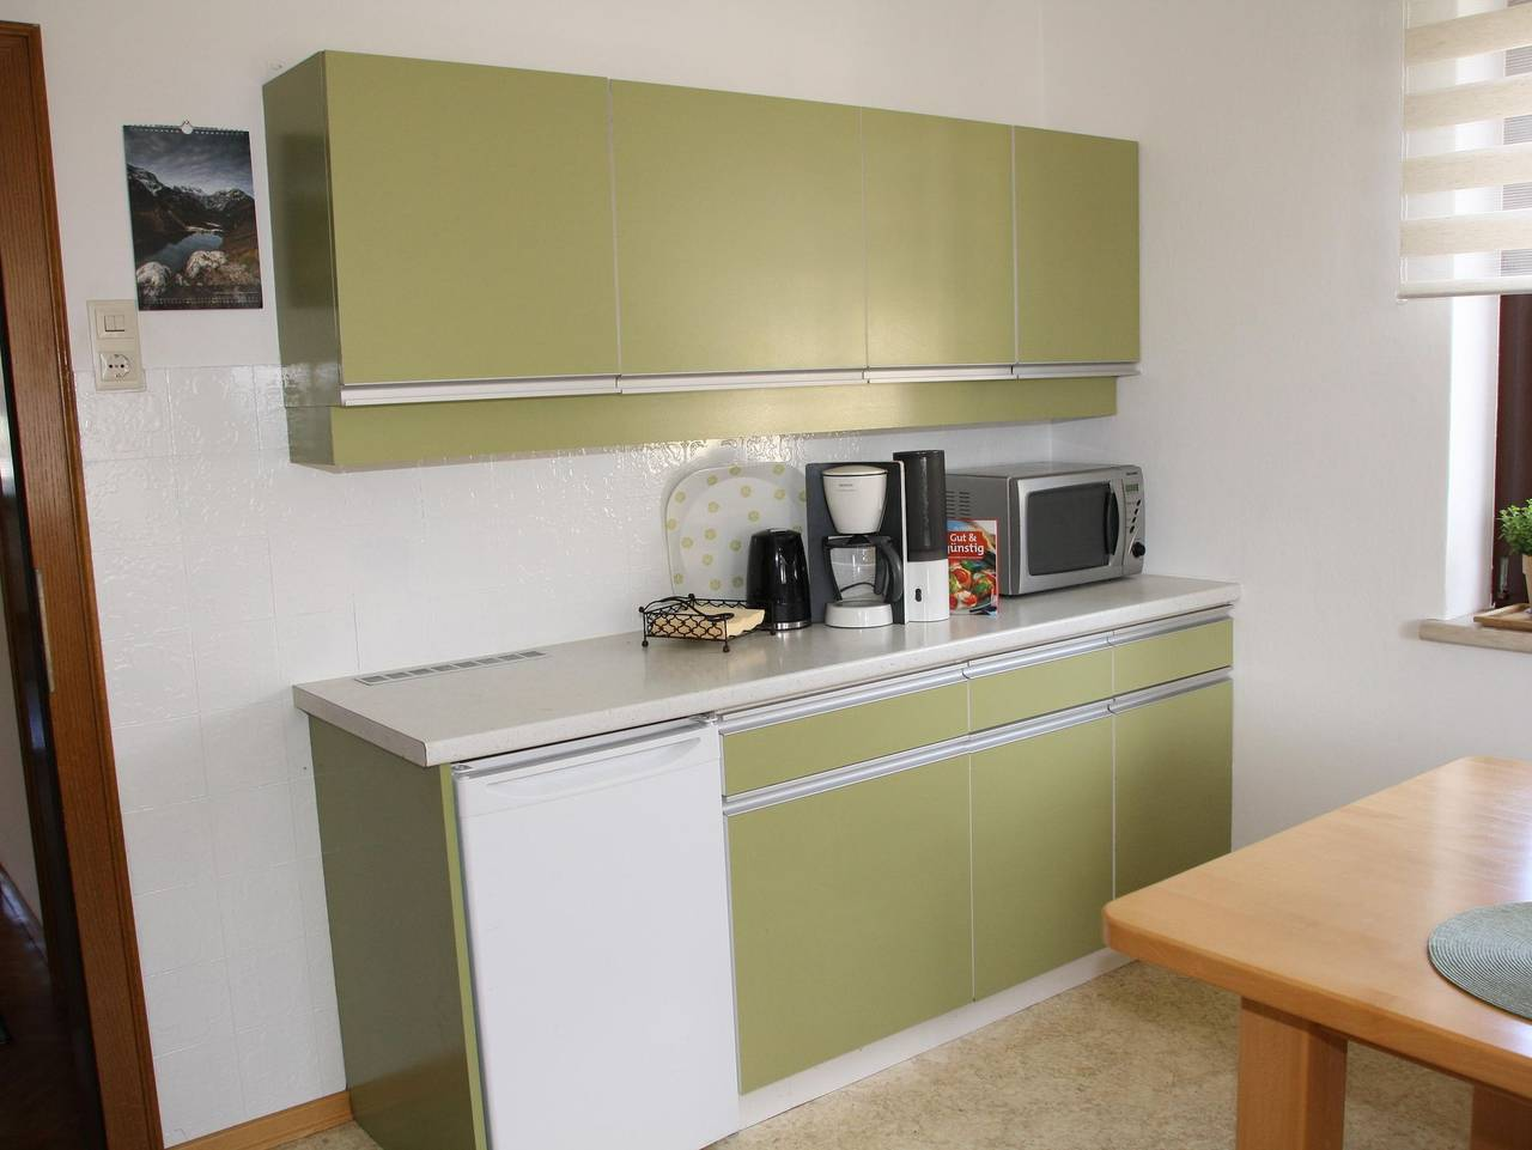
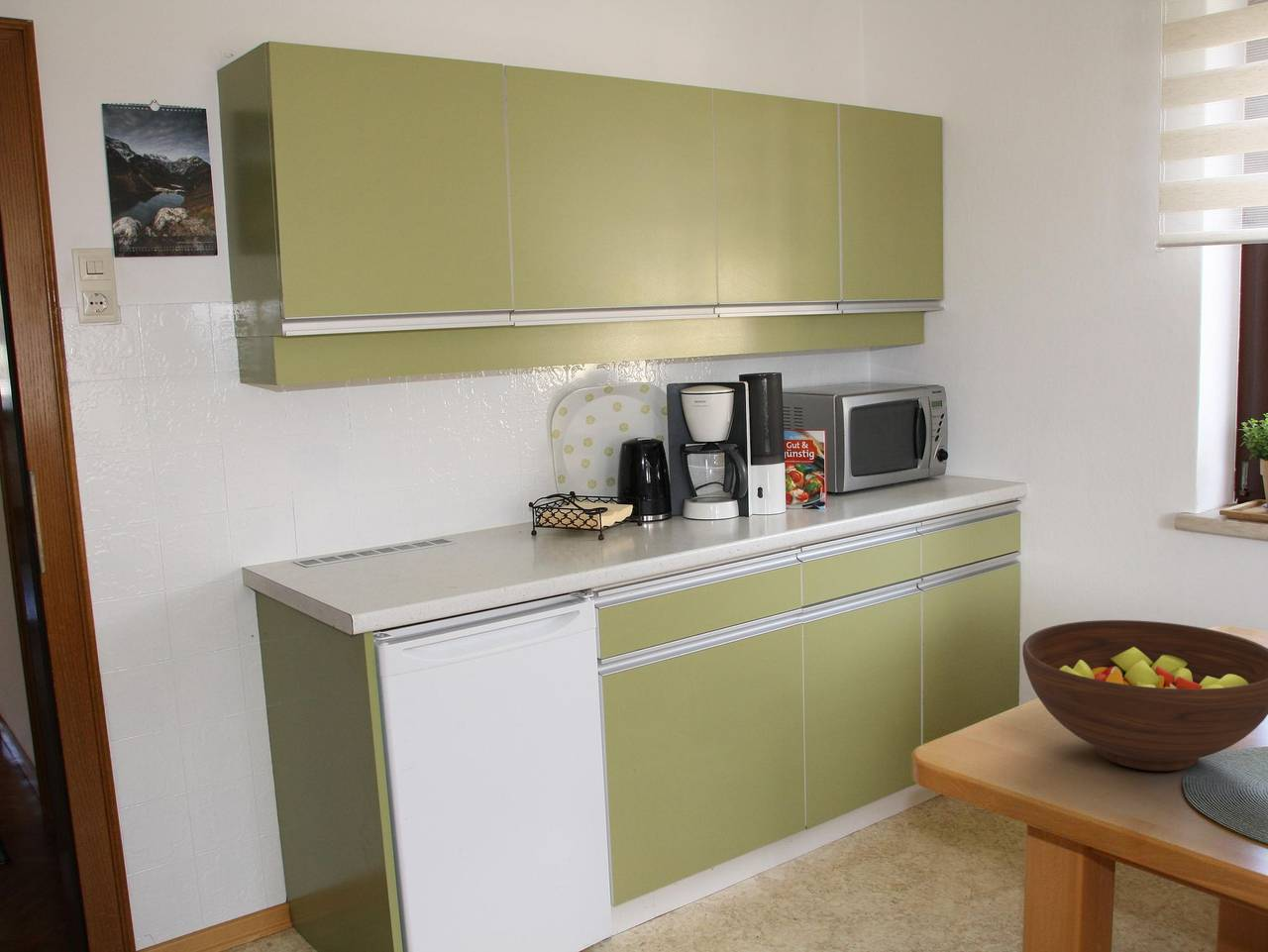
+ fruit bowl (1146, 703)
